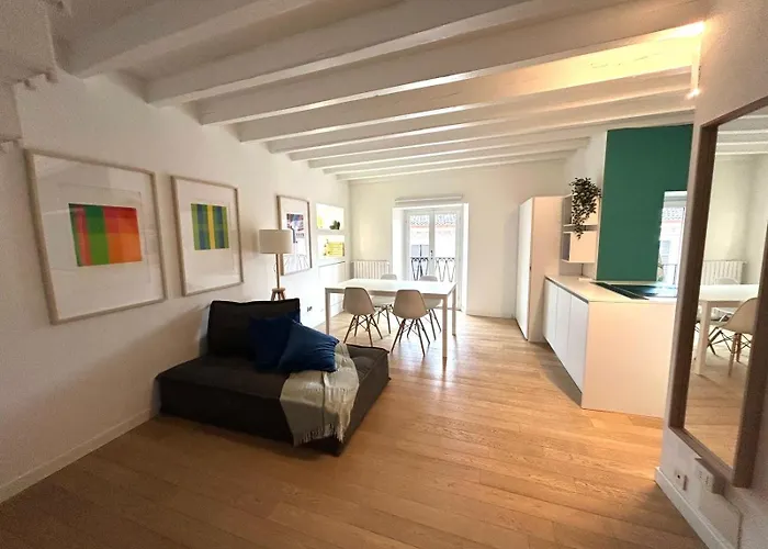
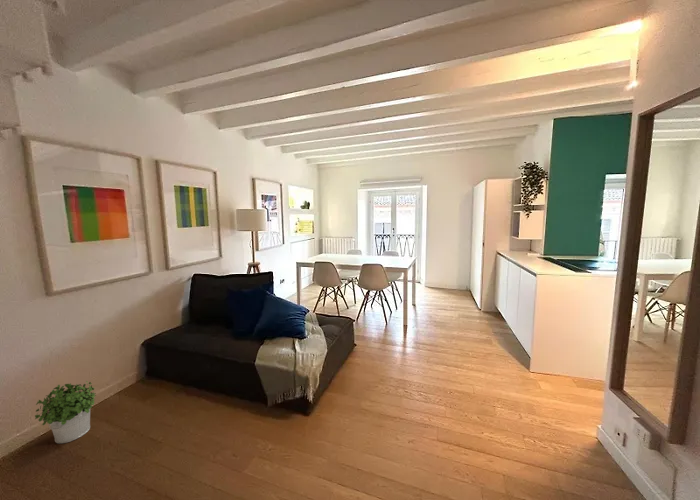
+ potted plant (68, 411)
